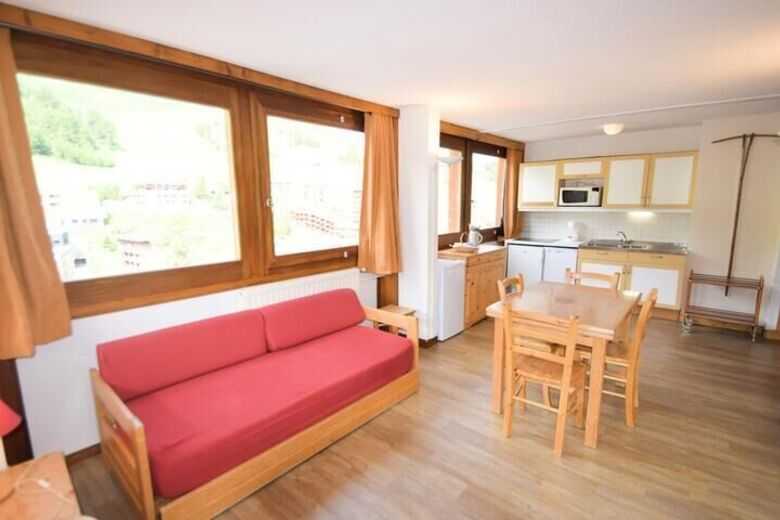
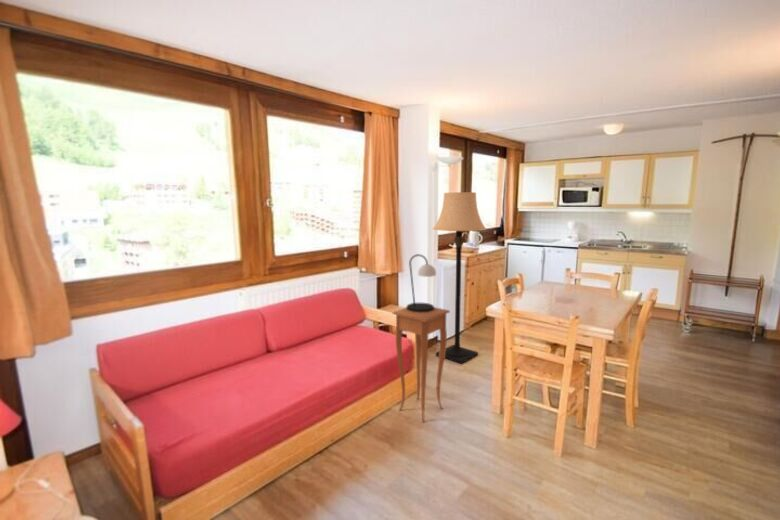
+ lamp (458, 276)
+ table lamp (423, 276)
+ side table (421, 361)
